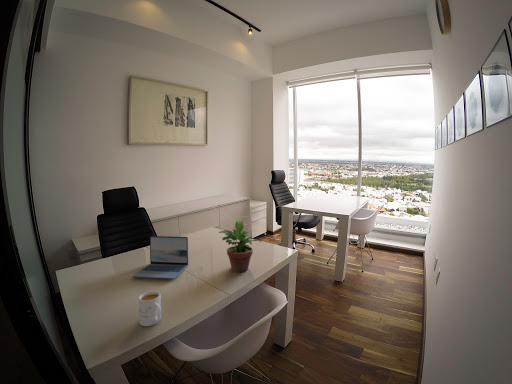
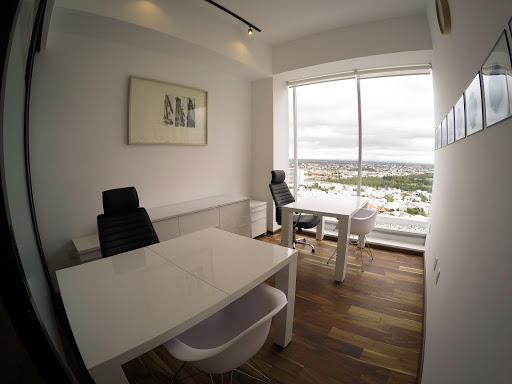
- laptop (161, 255)
- potted plant (240, 247)
- mug (152, 309)
